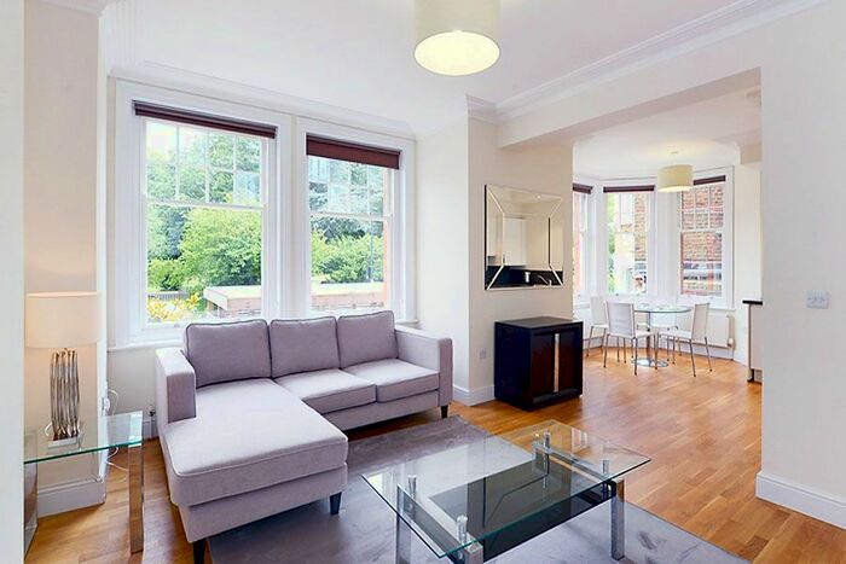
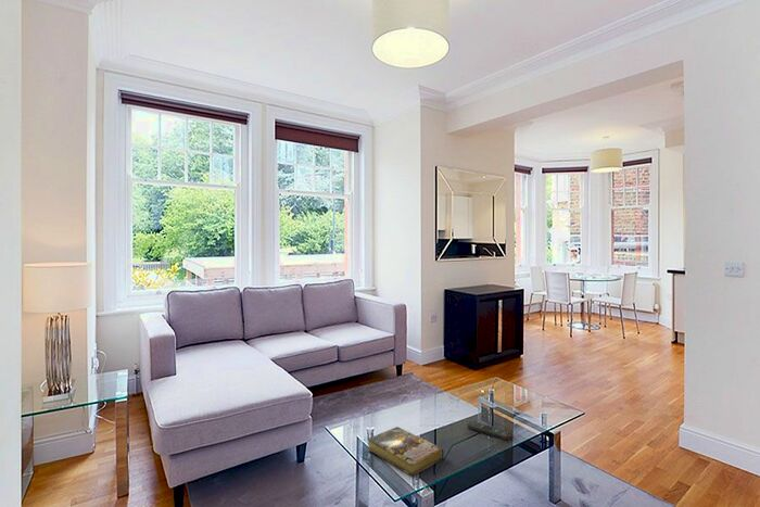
+ book (404, 448)
+ remote control (489, 430)
